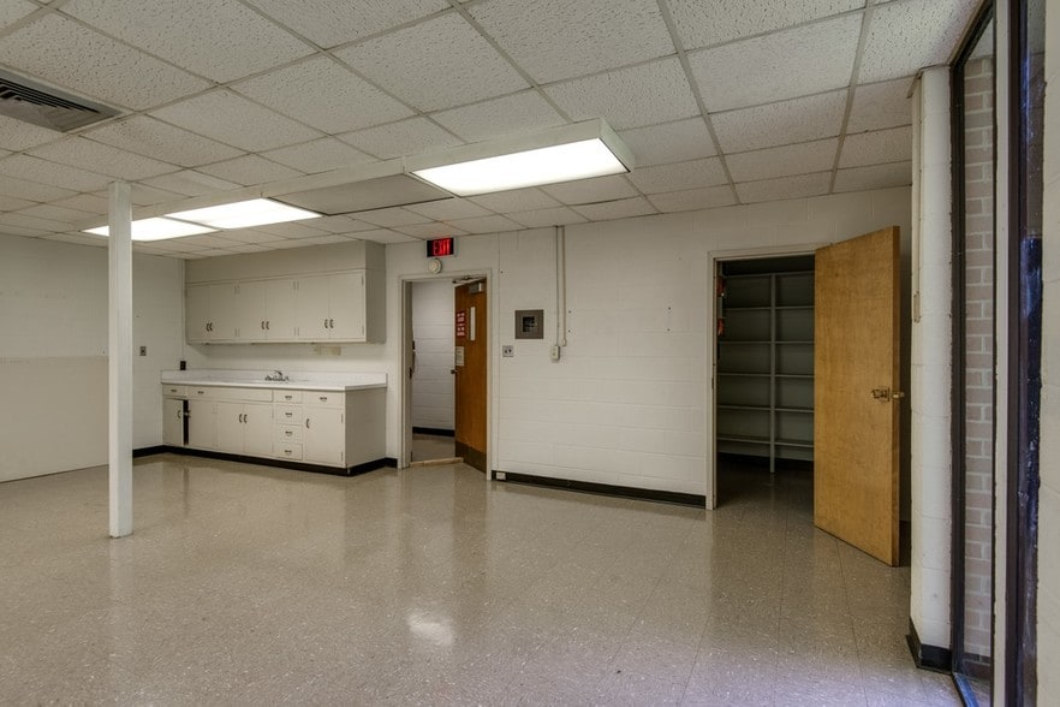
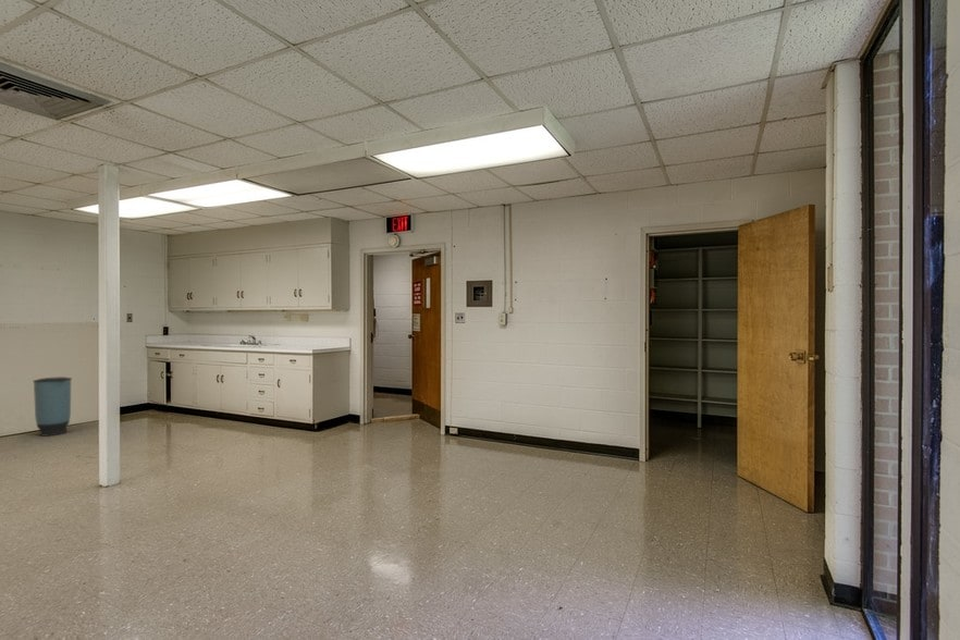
+ trash can (51, 405)
